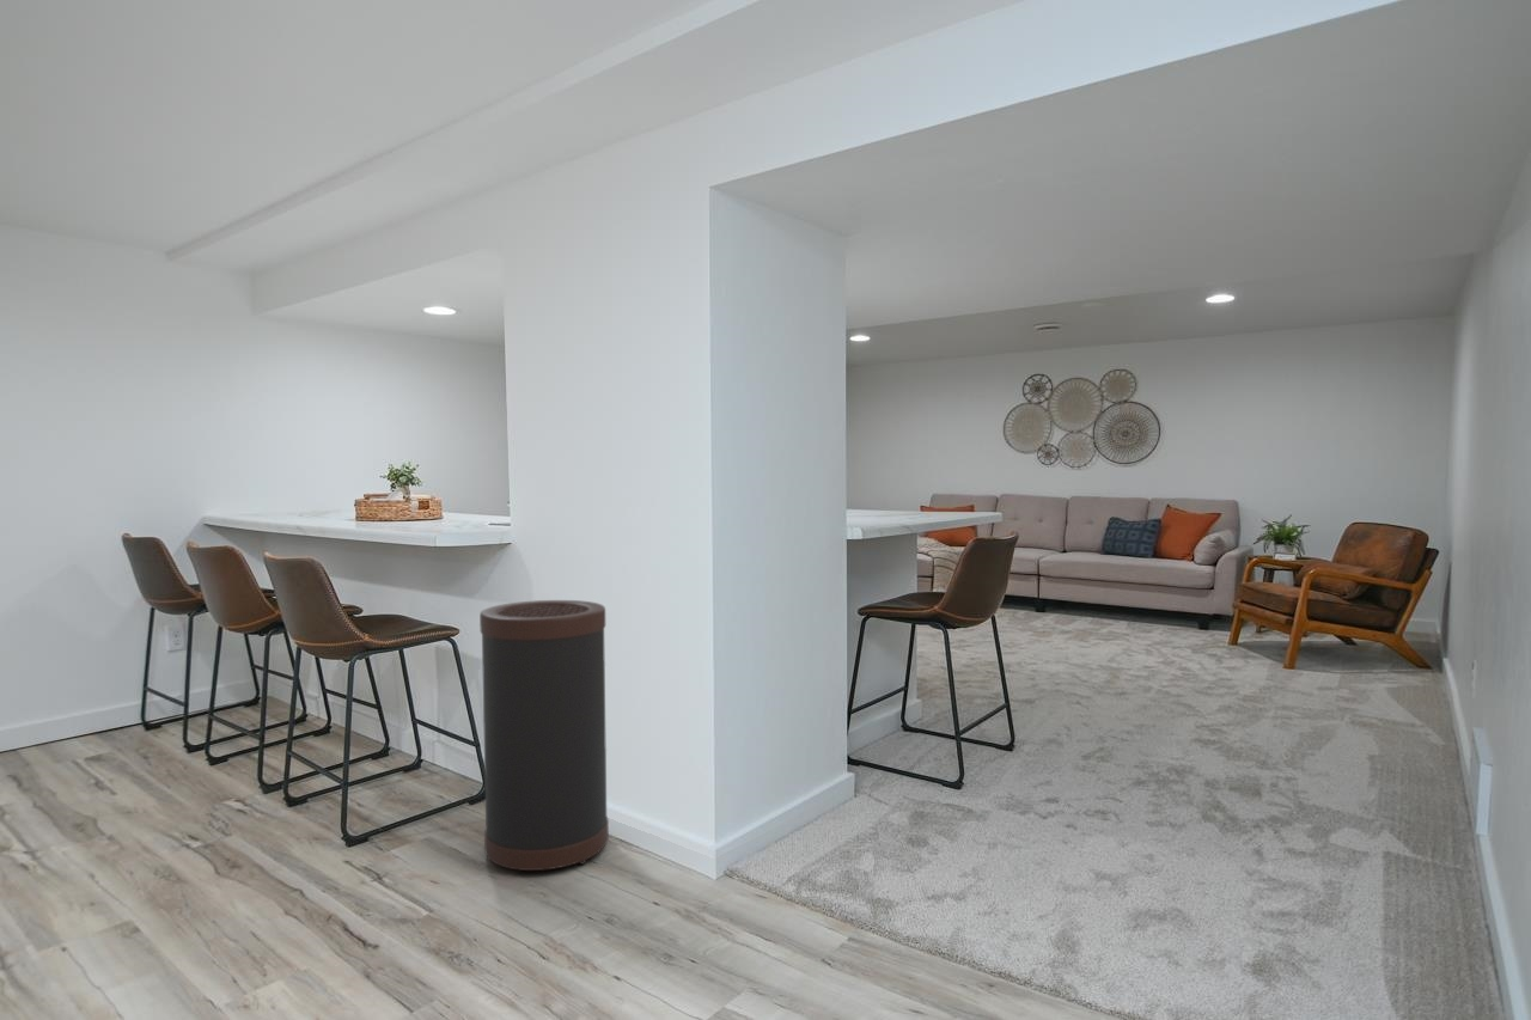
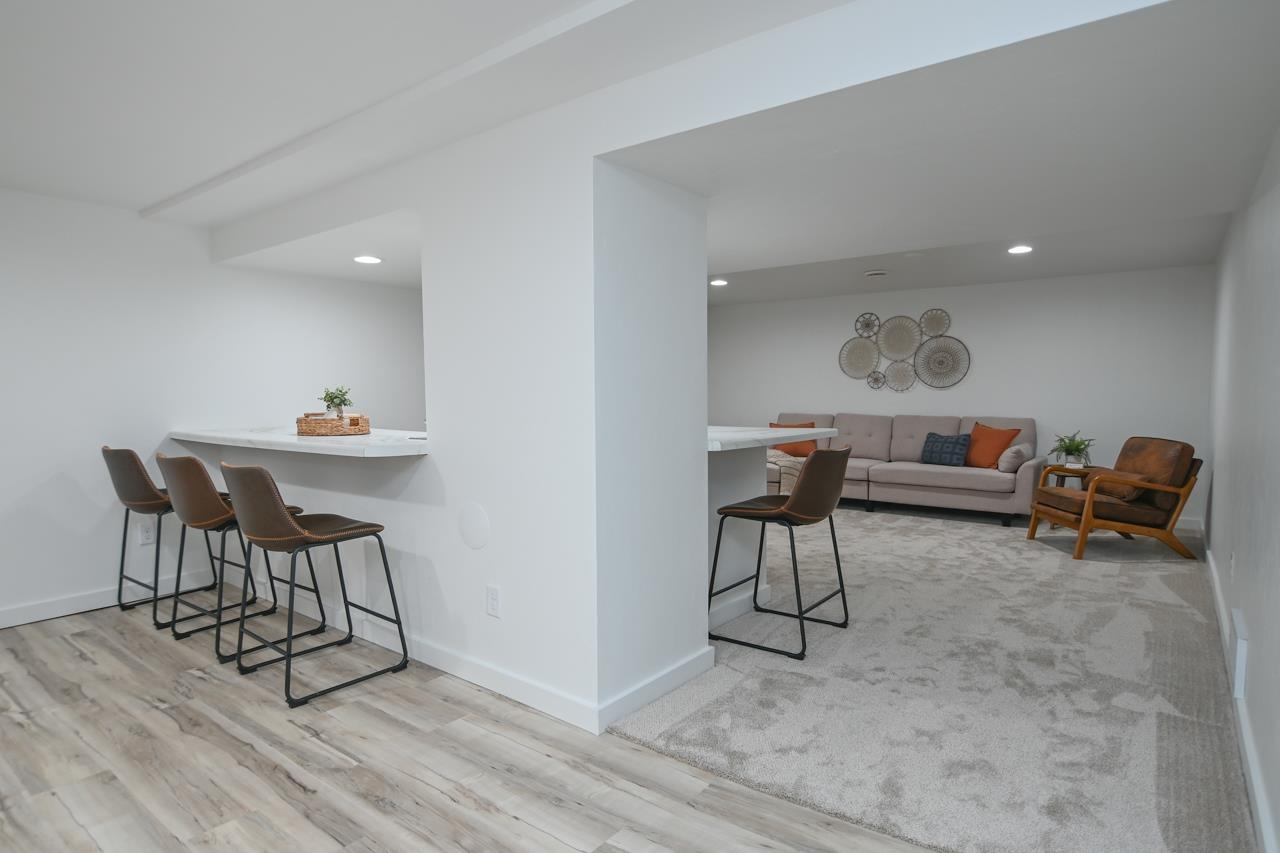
- trash can (545, 729)
